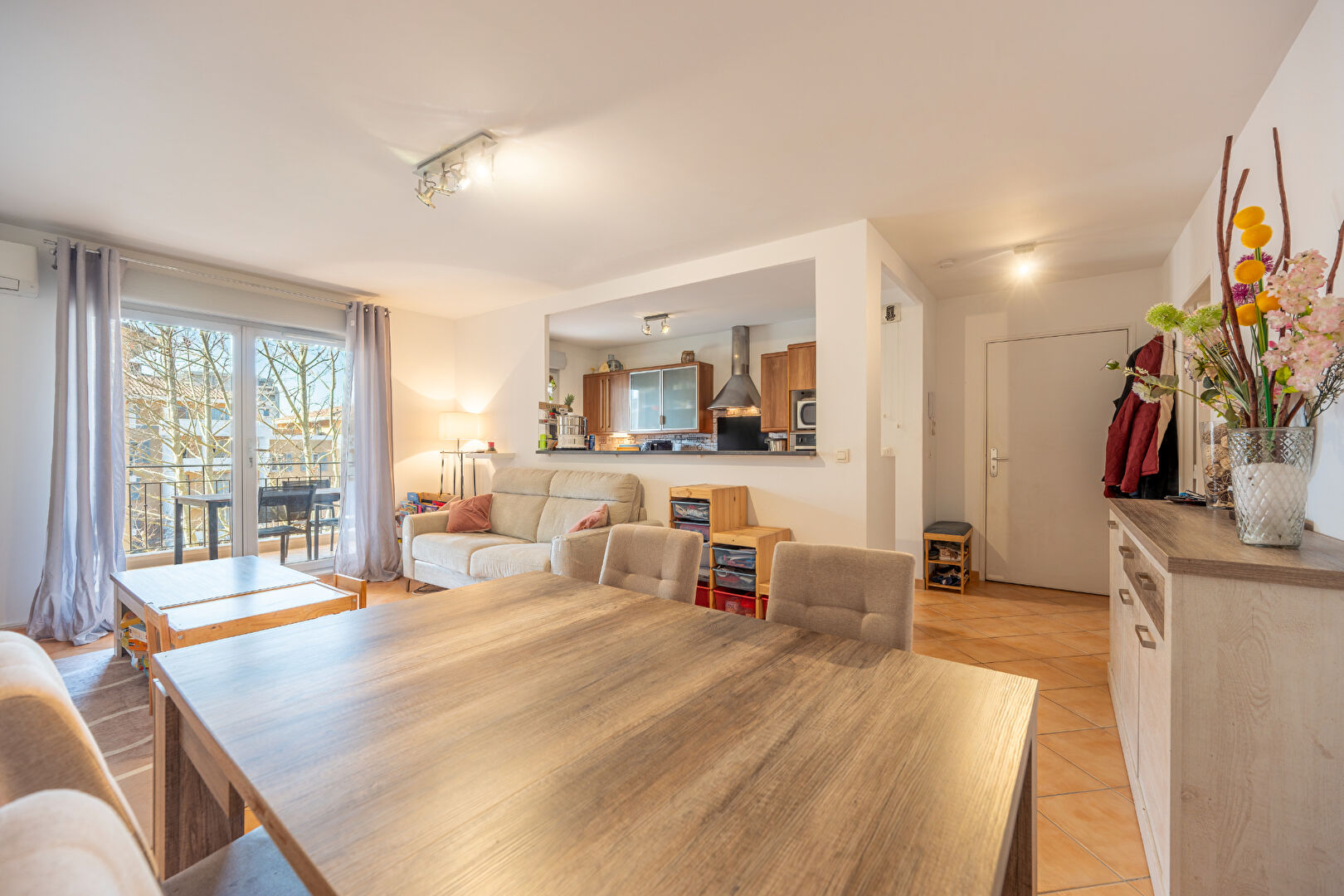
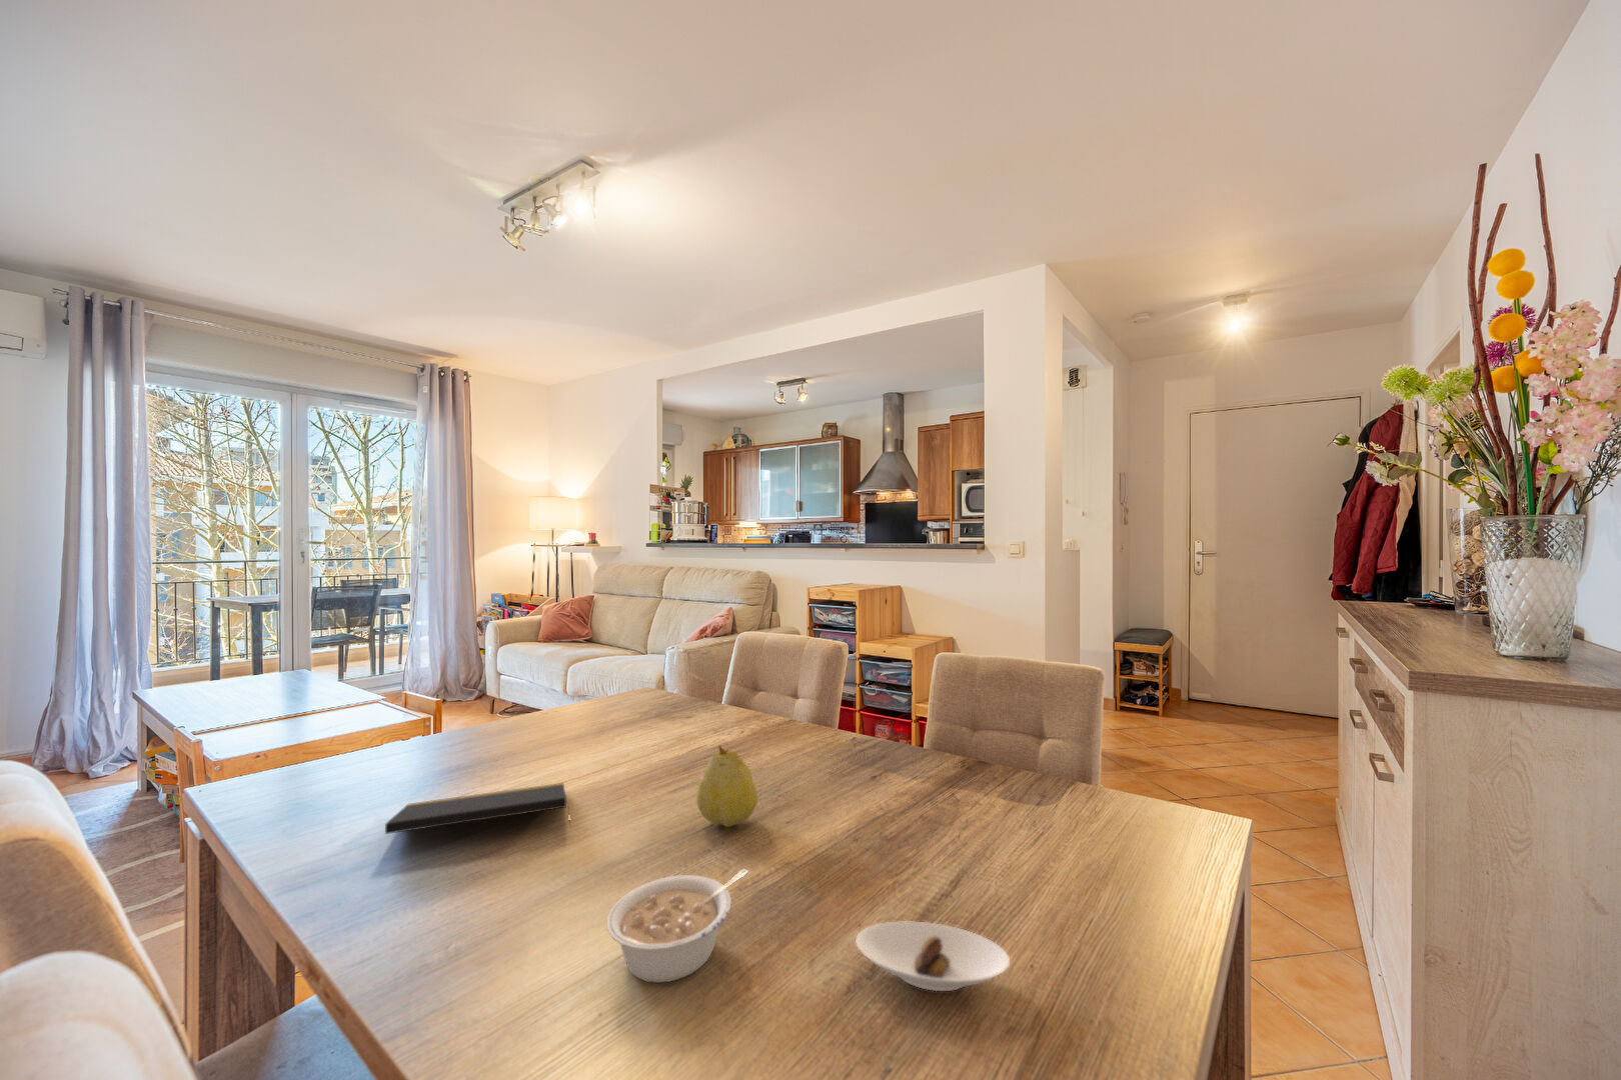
+ fruit (727, 782)
+ notepad (485, 805)
+ saucer (931, 959)
+ legume (673, 923)
